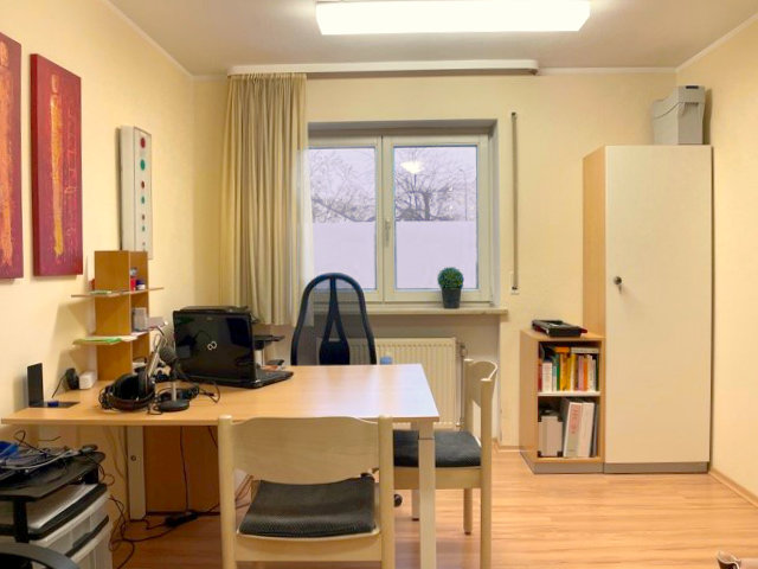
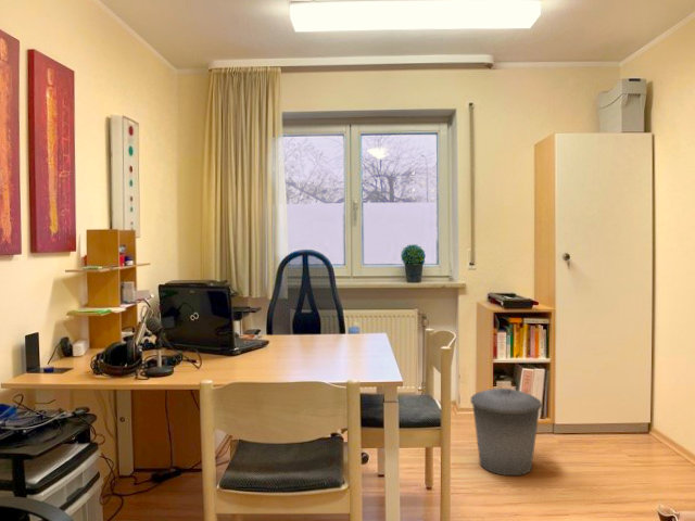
+ trash can (505, 427)
